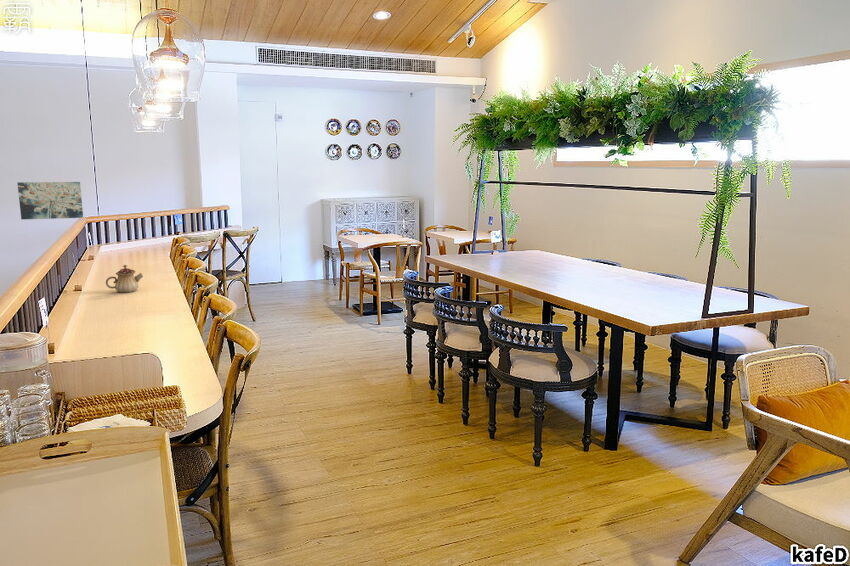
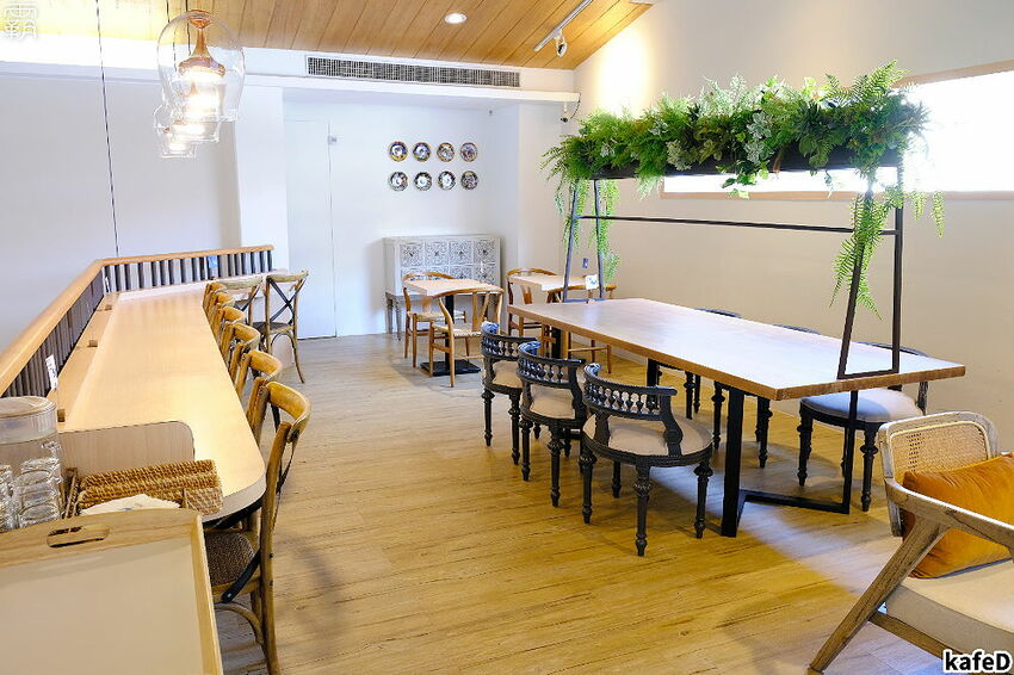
- wall art (51, 200)
- teapot (124, 278)
